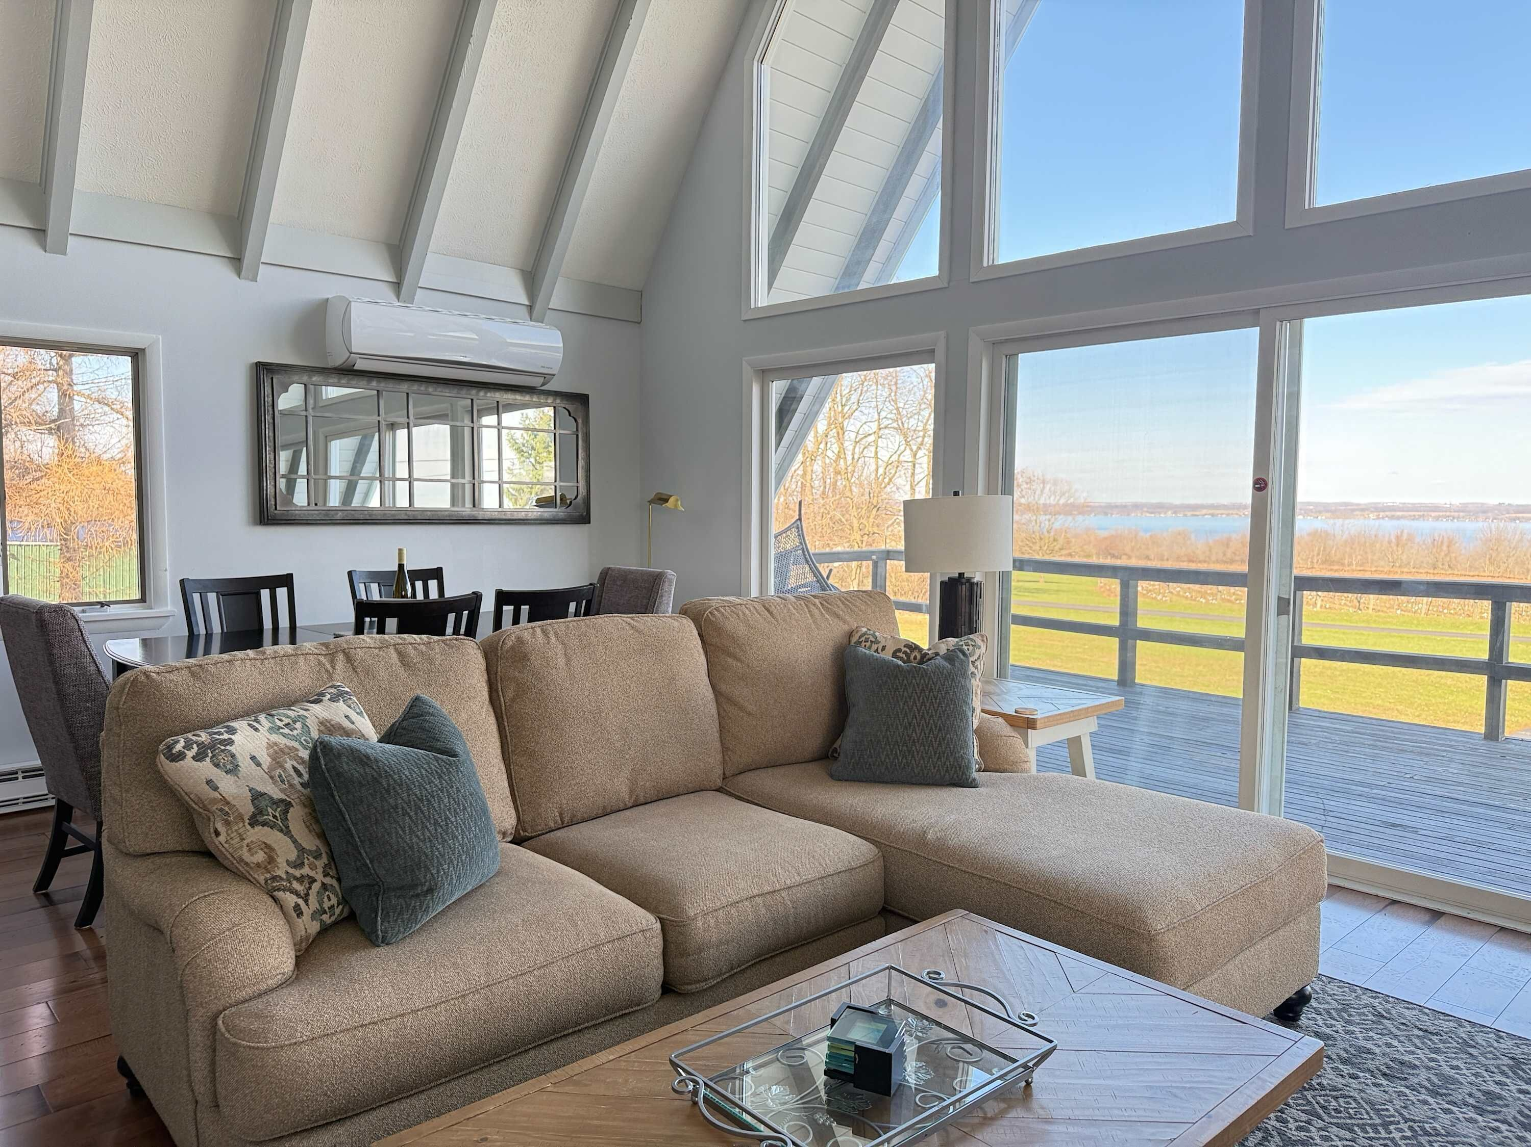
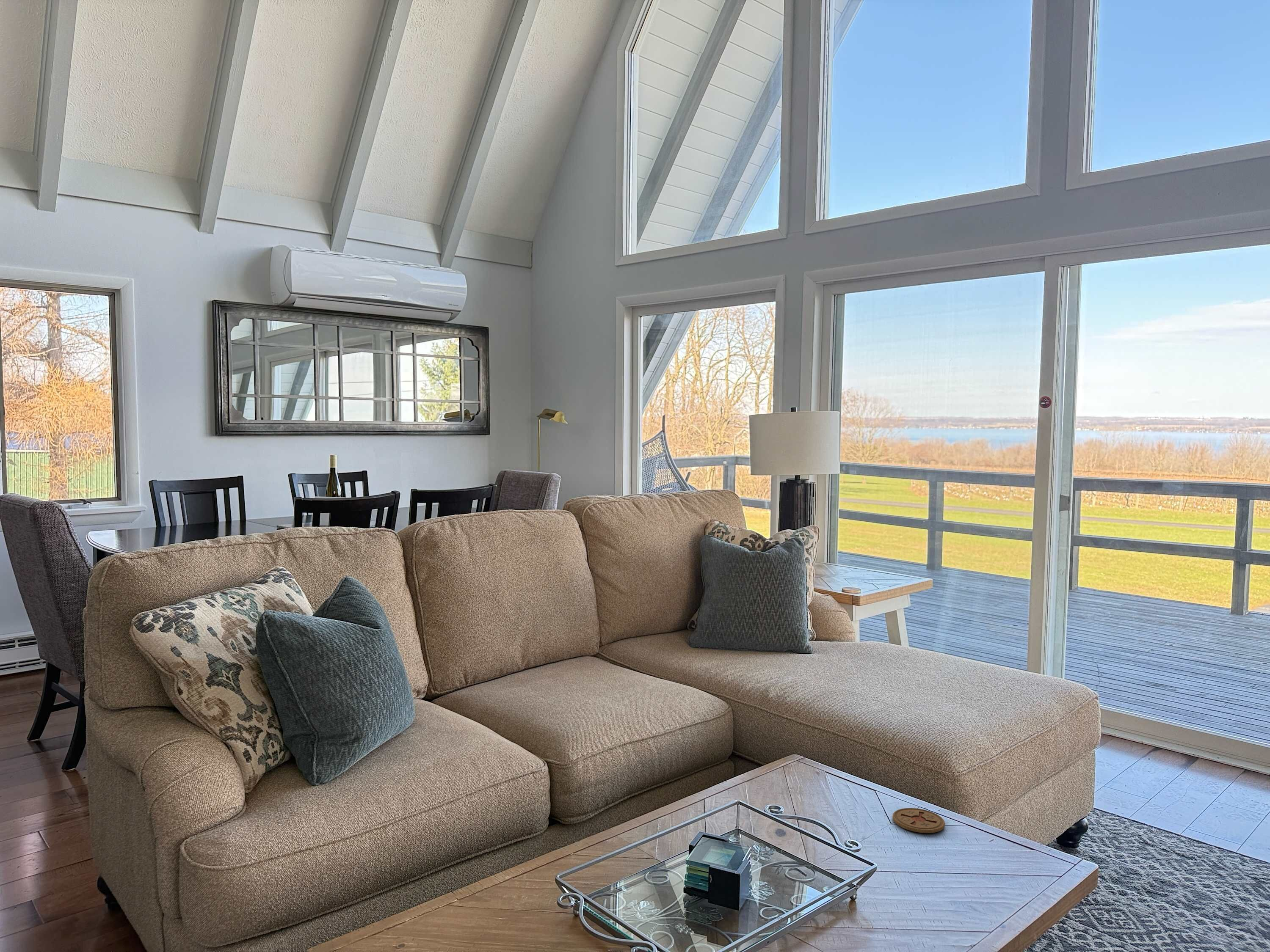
+ coaster (918, 820)
